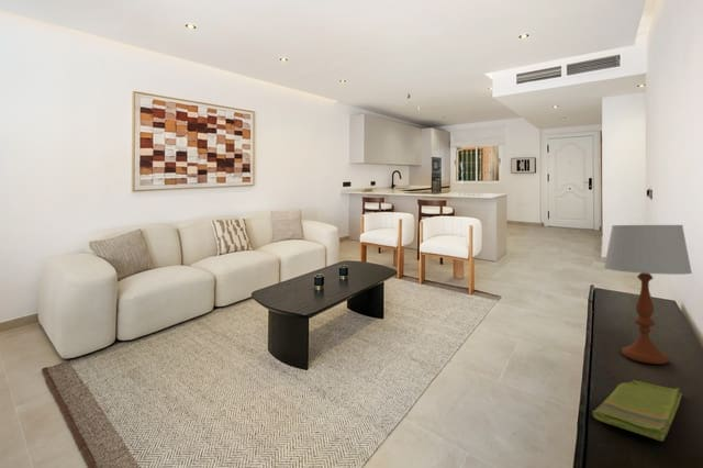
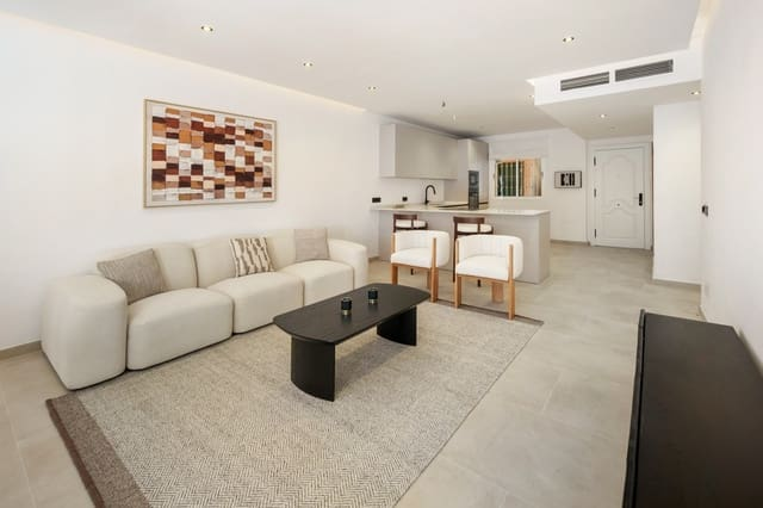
- table lamp (645, 291)
- dish towel (639, 402)
